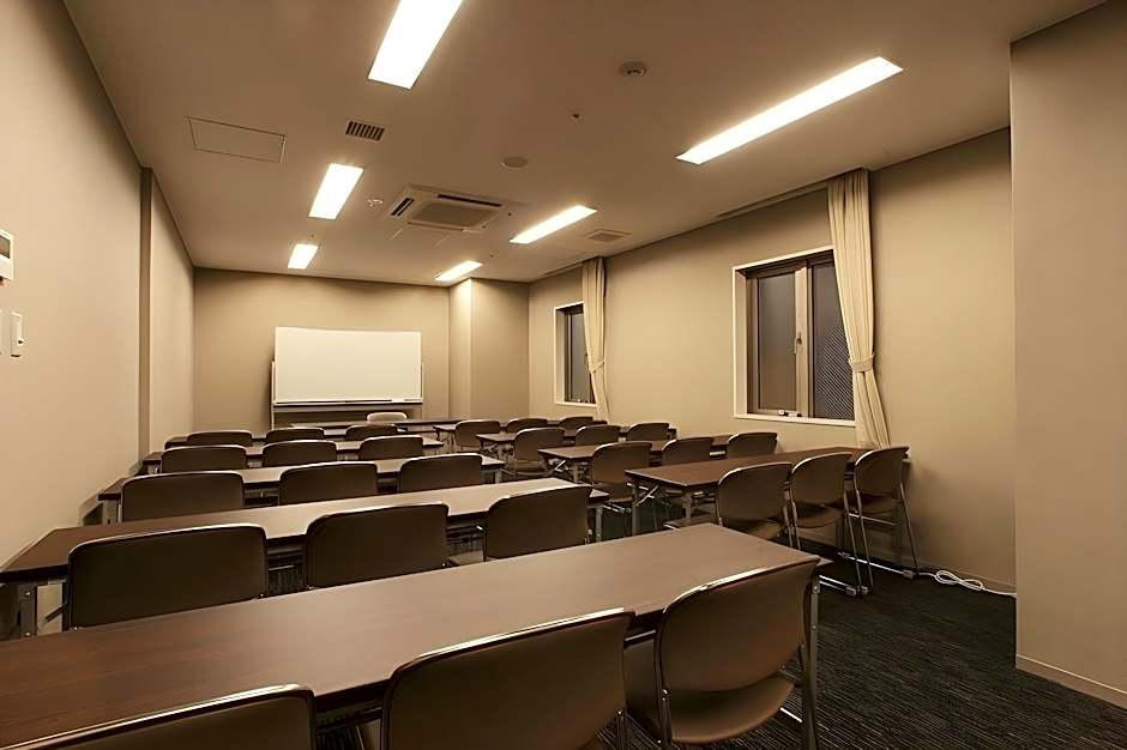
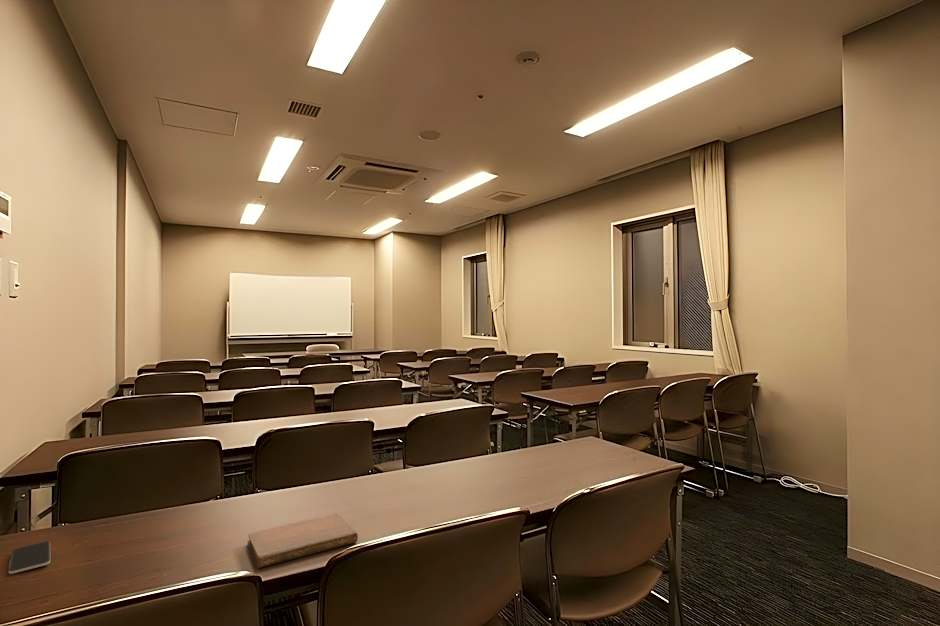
+ smartphone (30, 556)
+ notebook (302, 537)
